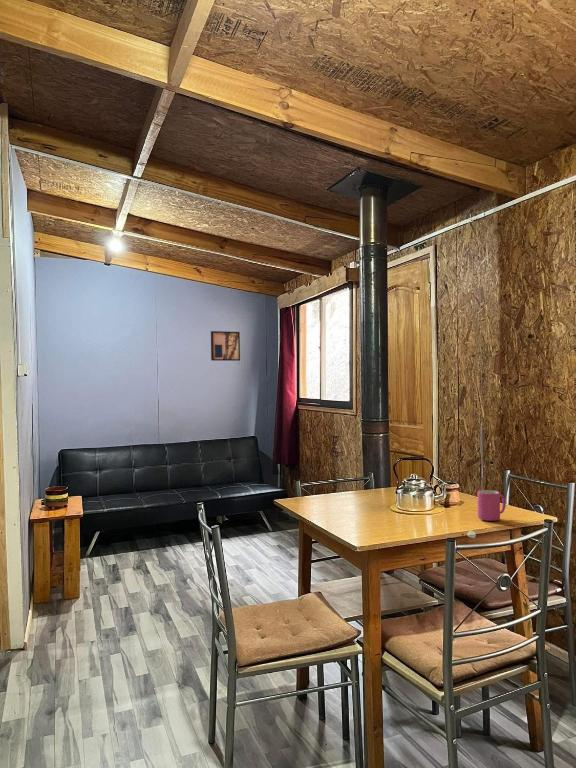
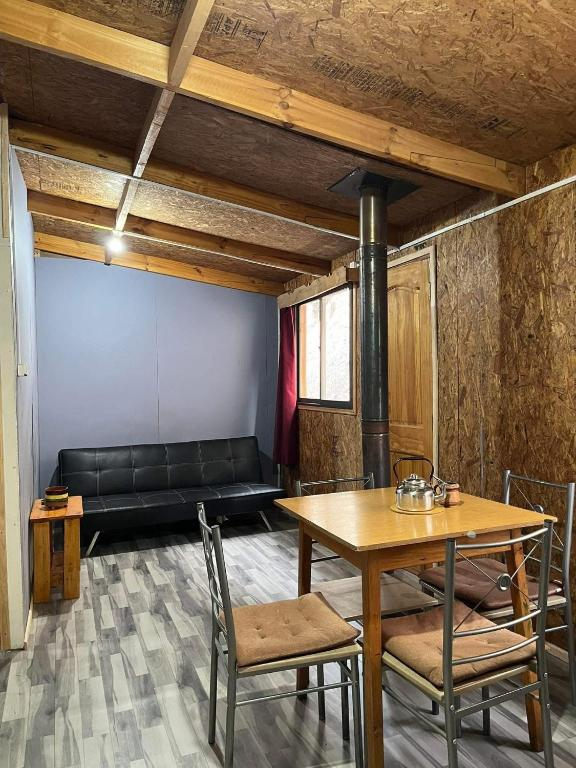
- wall art (225, 346)
- mug (492, 505)
